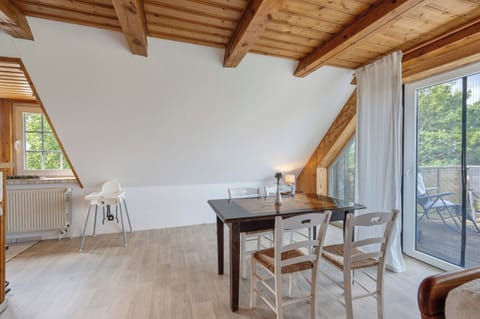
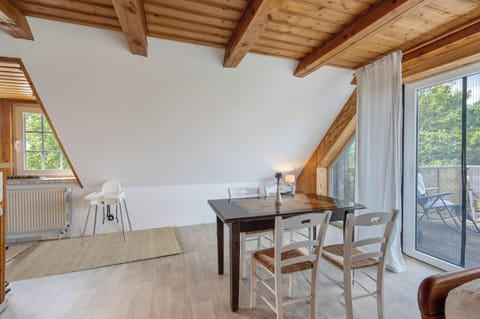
+ rug (108, 247)
